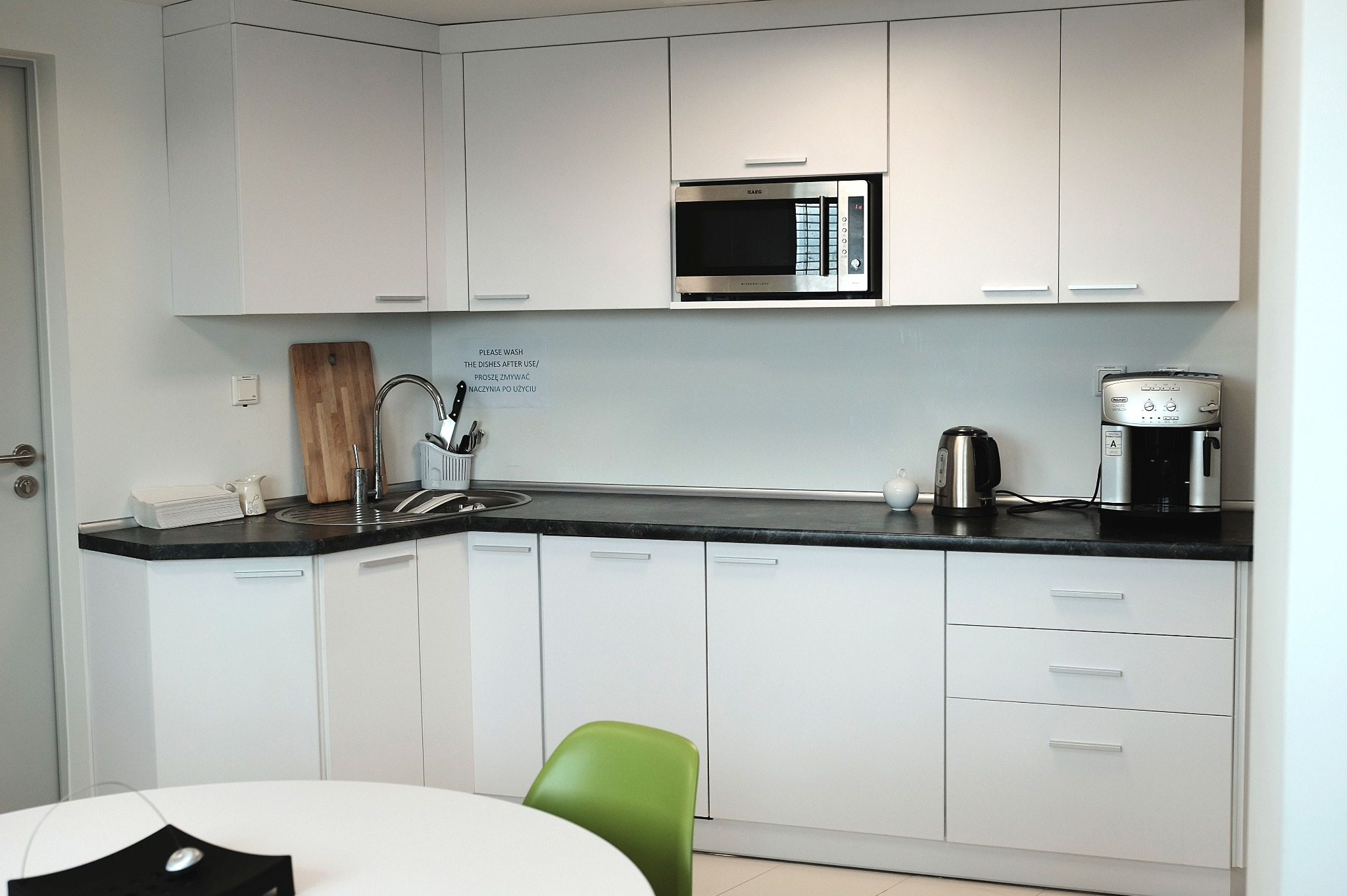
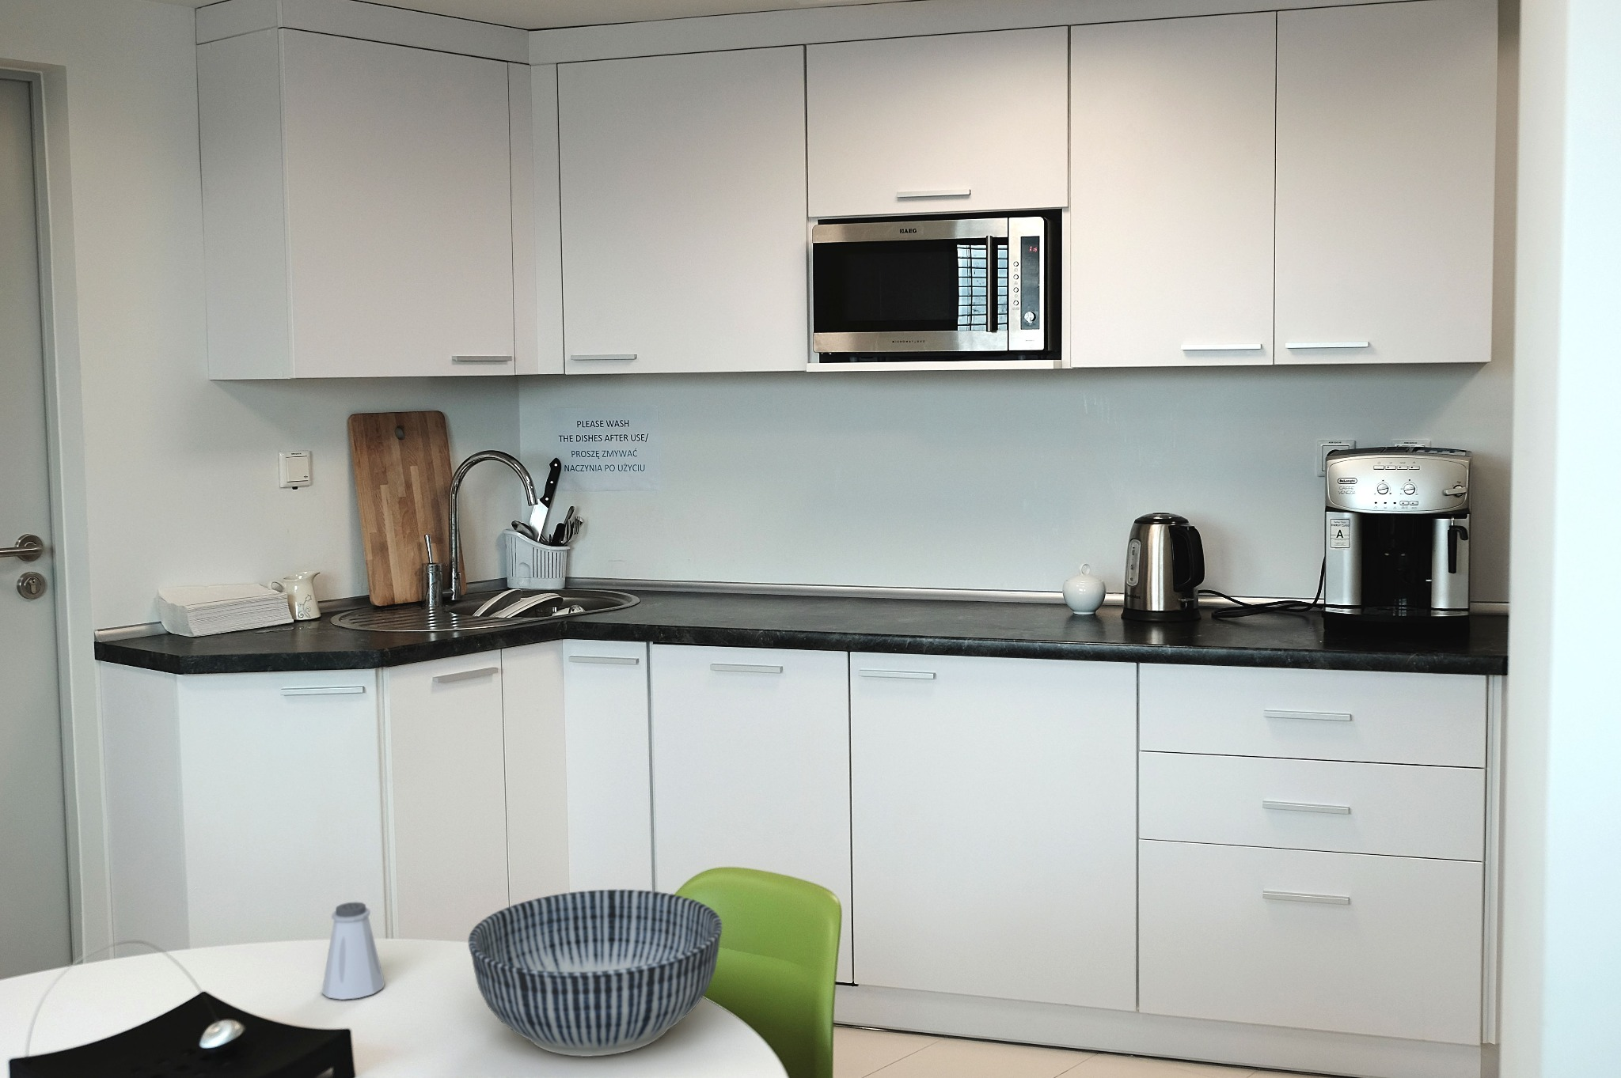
+ bowl (598, 977)
+ saltshaker (351, 947)
